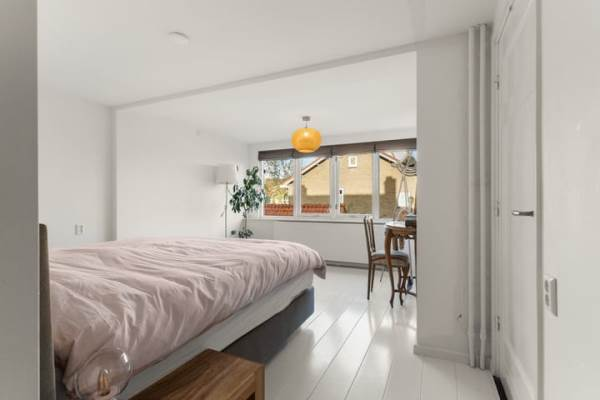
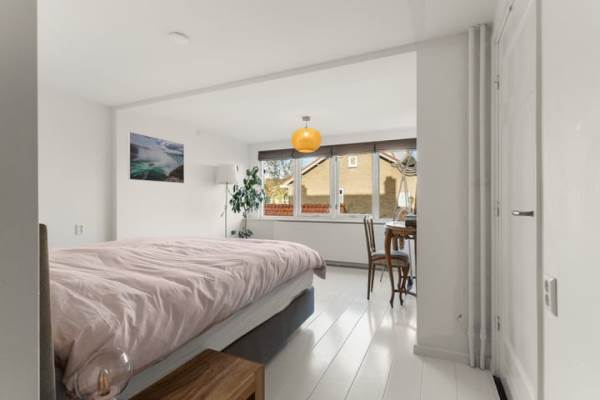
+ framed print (158, 160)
